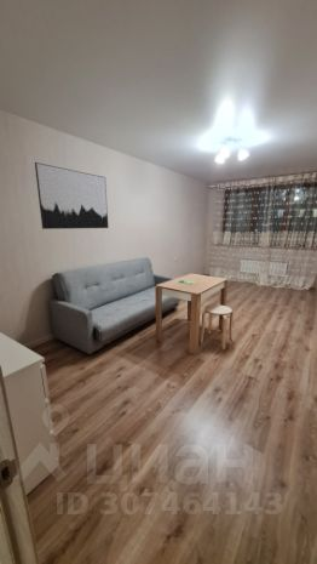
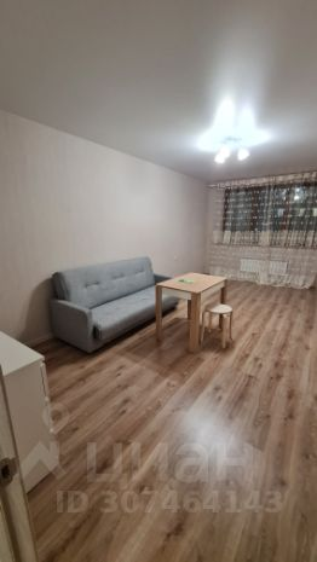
- wall art (76, 200)
